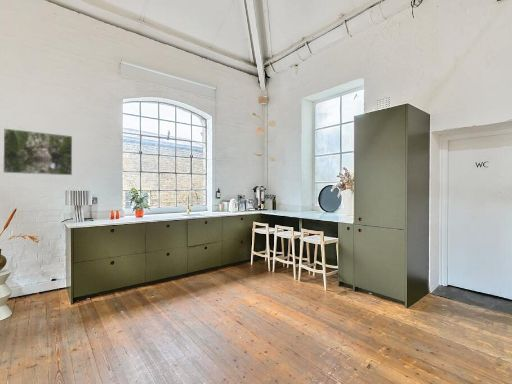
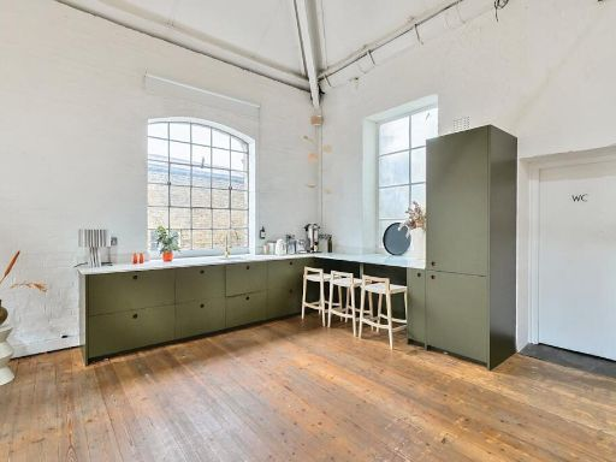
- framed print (40, 153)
